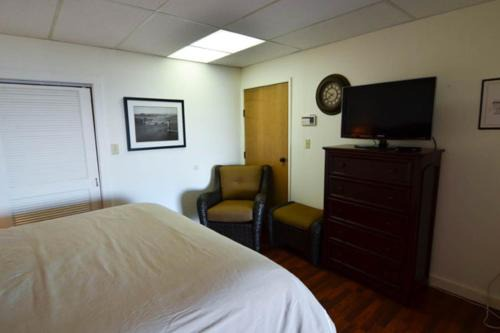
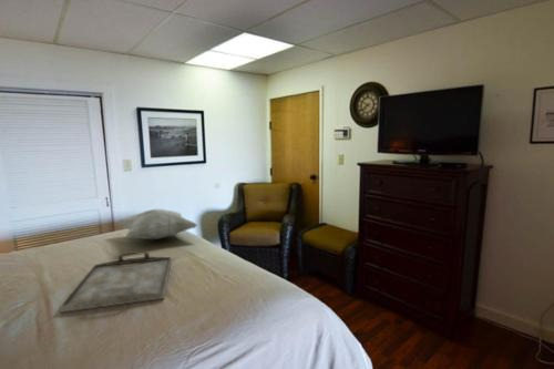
+ decorative pillow (156, 223)
+ serving tray (125, 275)
